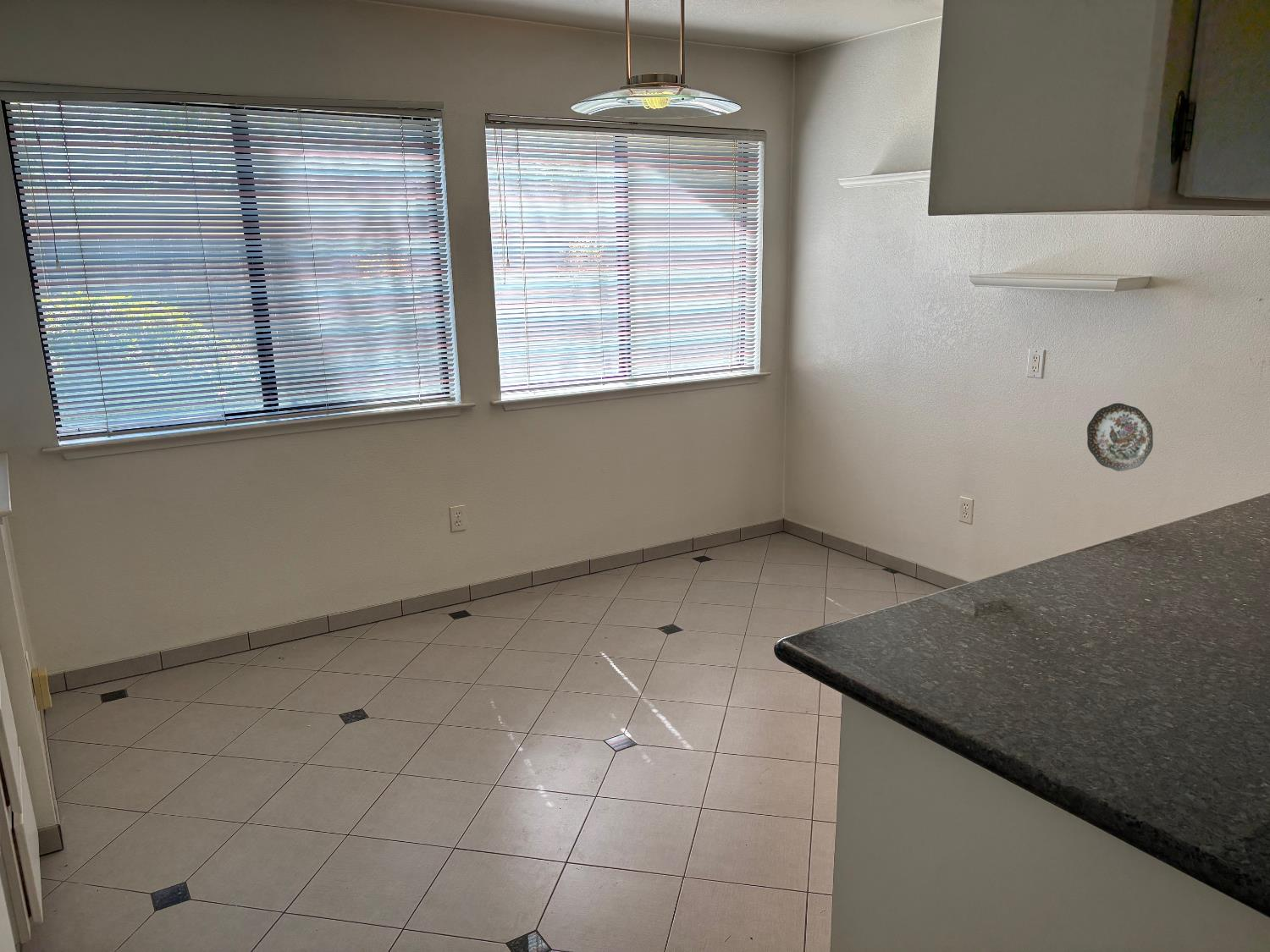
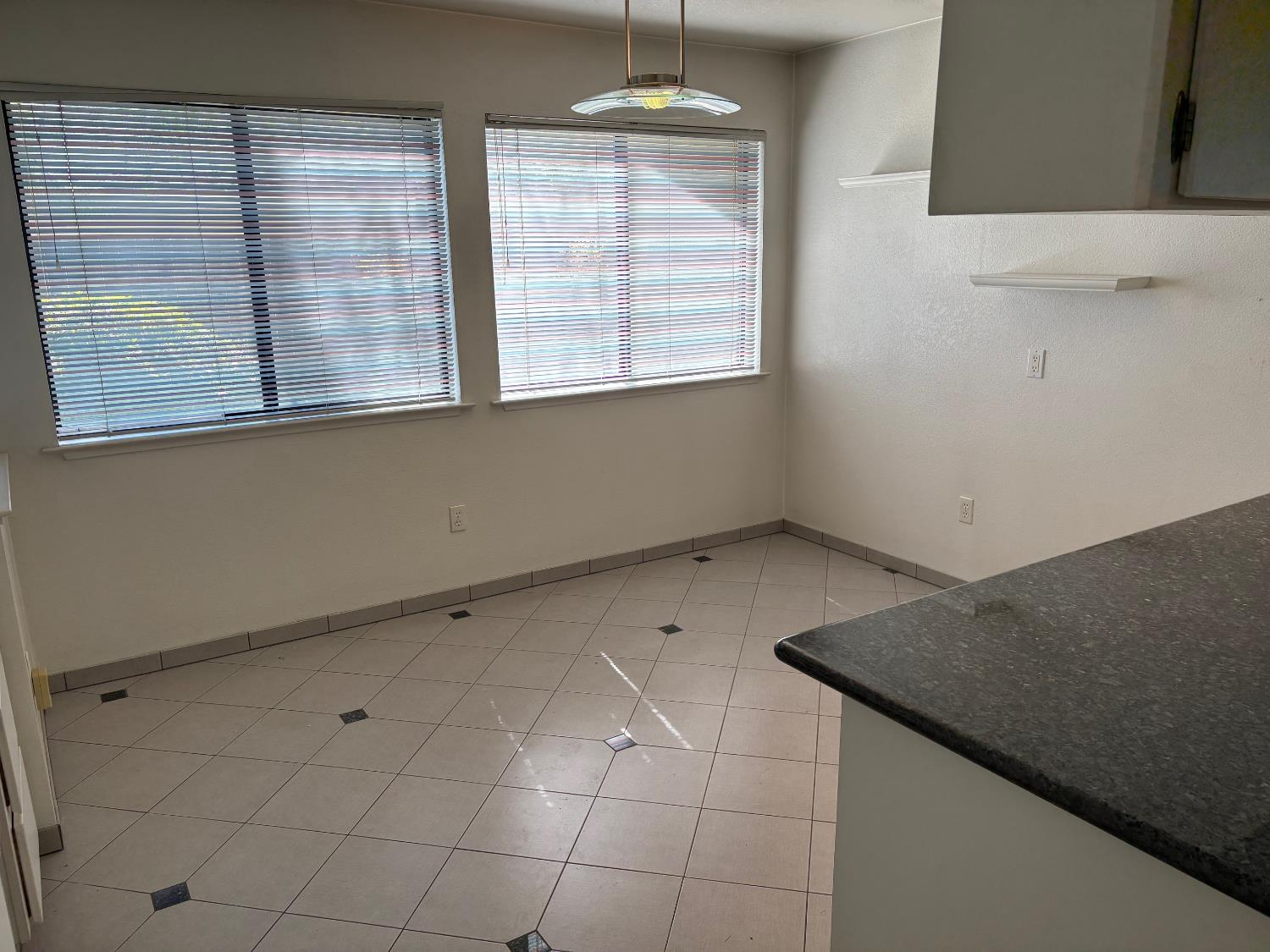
- decorative plate (1120, 437)
